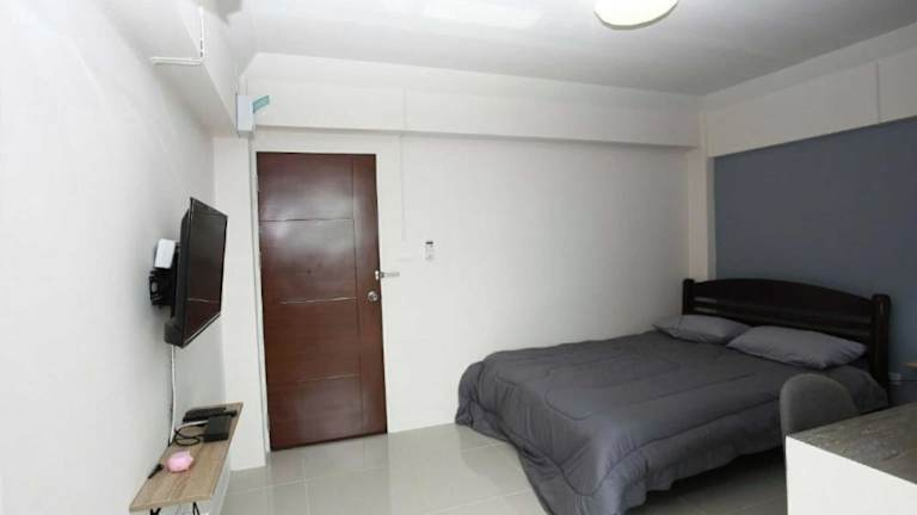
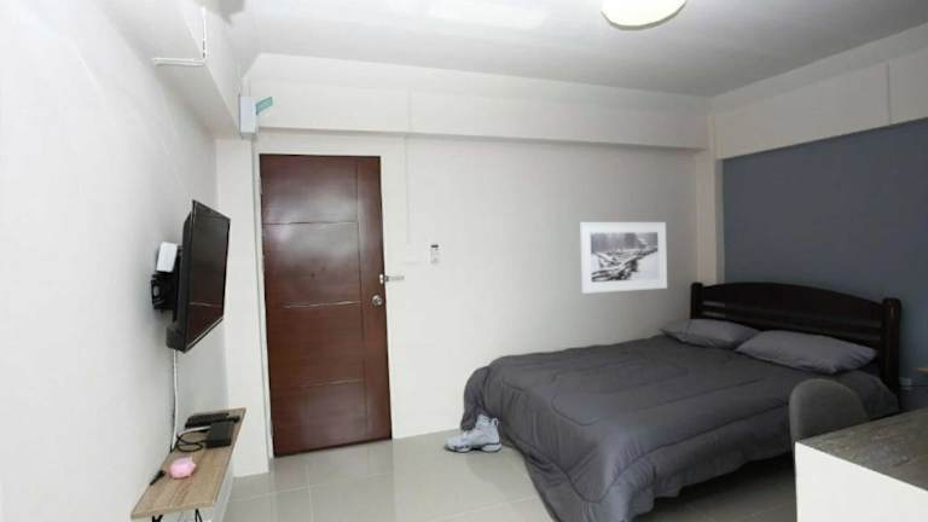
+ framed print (625, 256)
+ sneaker (472, 433)
